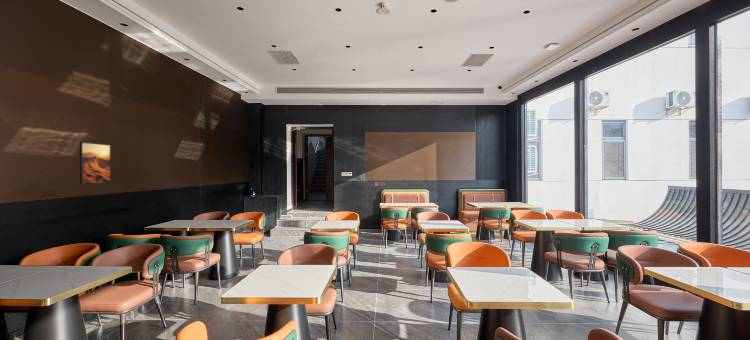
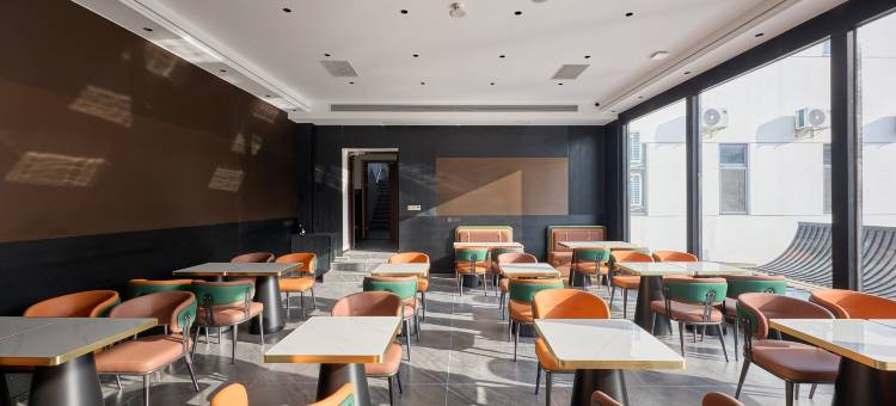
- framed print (96, 163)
